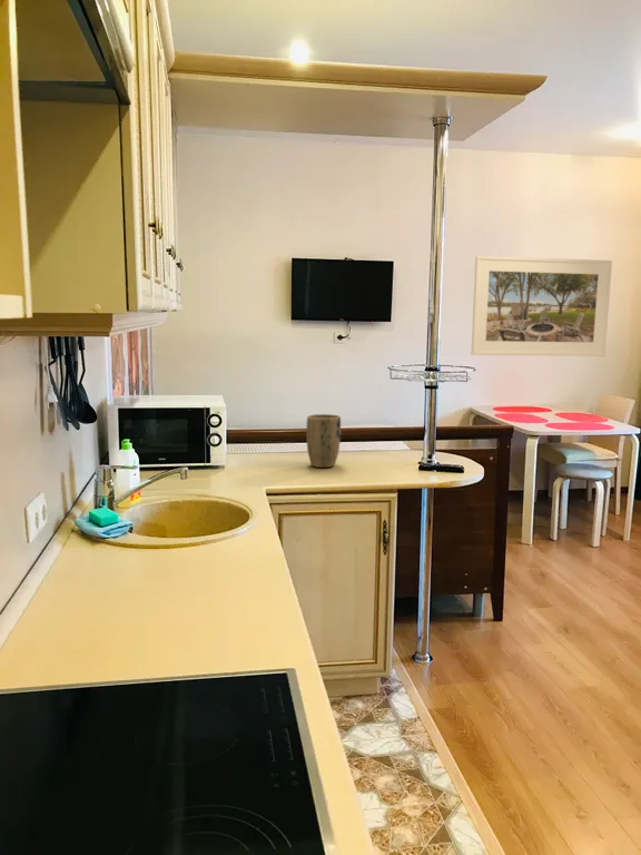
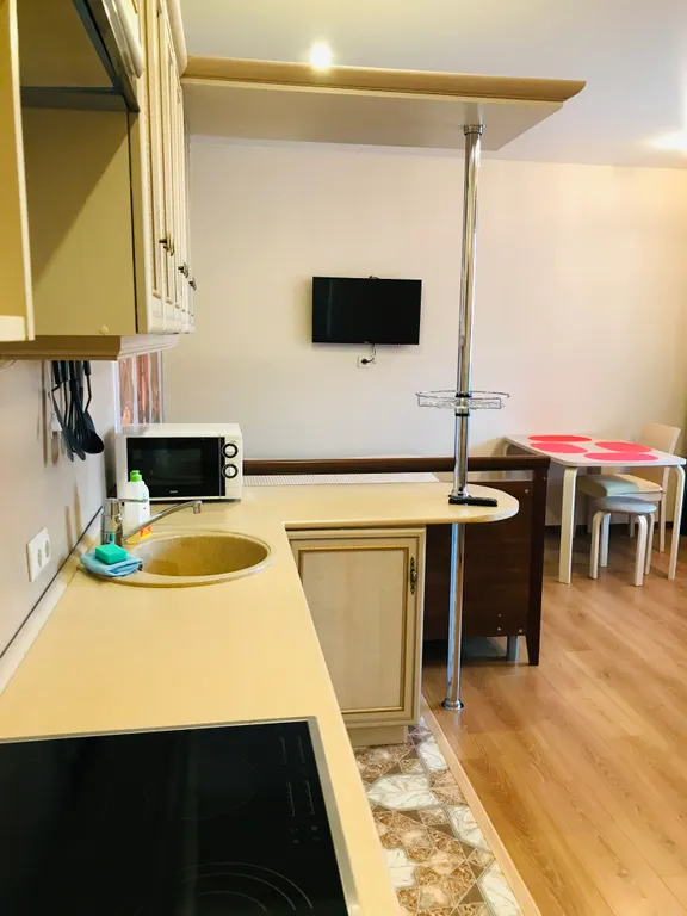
- plant pot (323, 440)
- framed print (542, 307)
